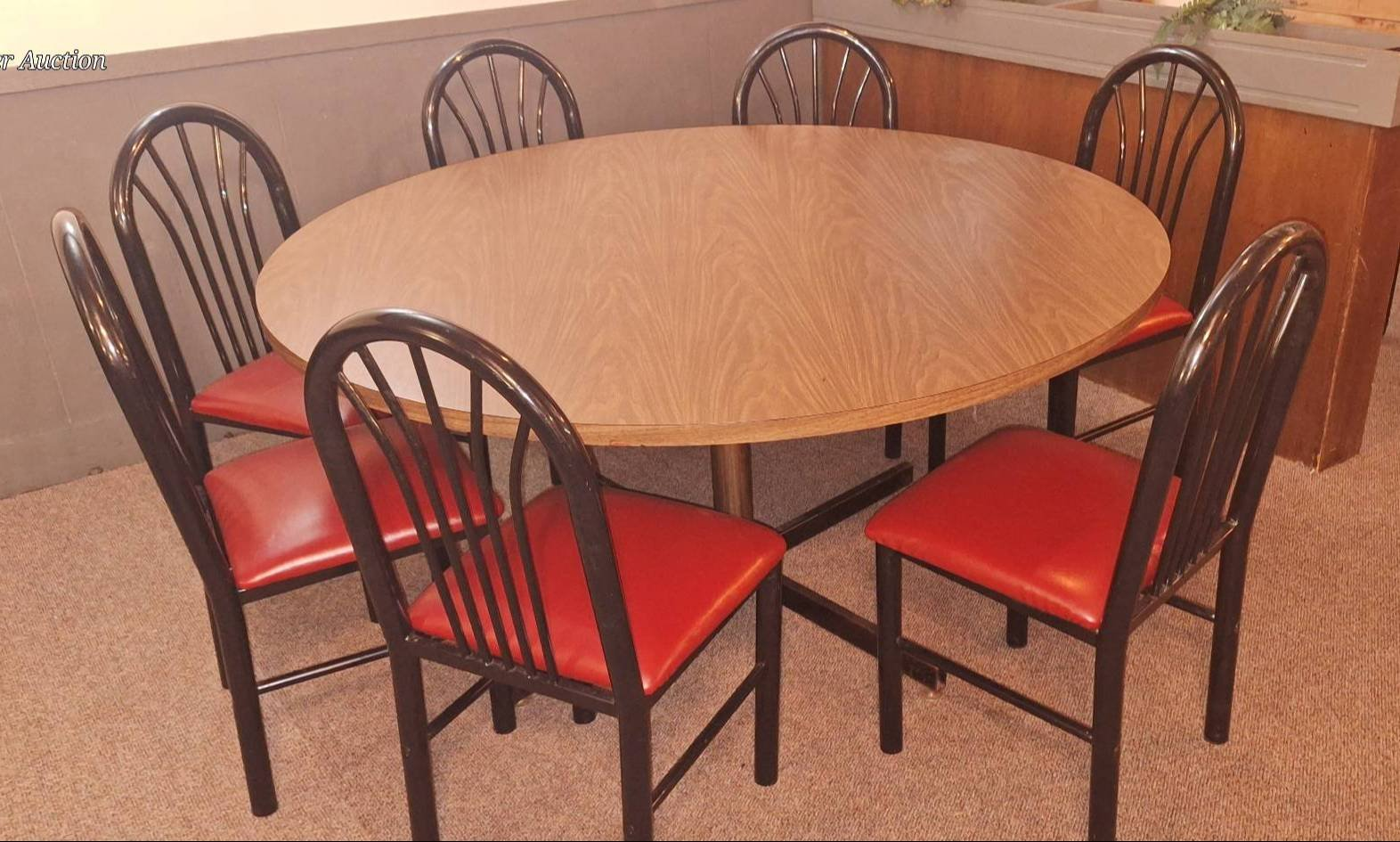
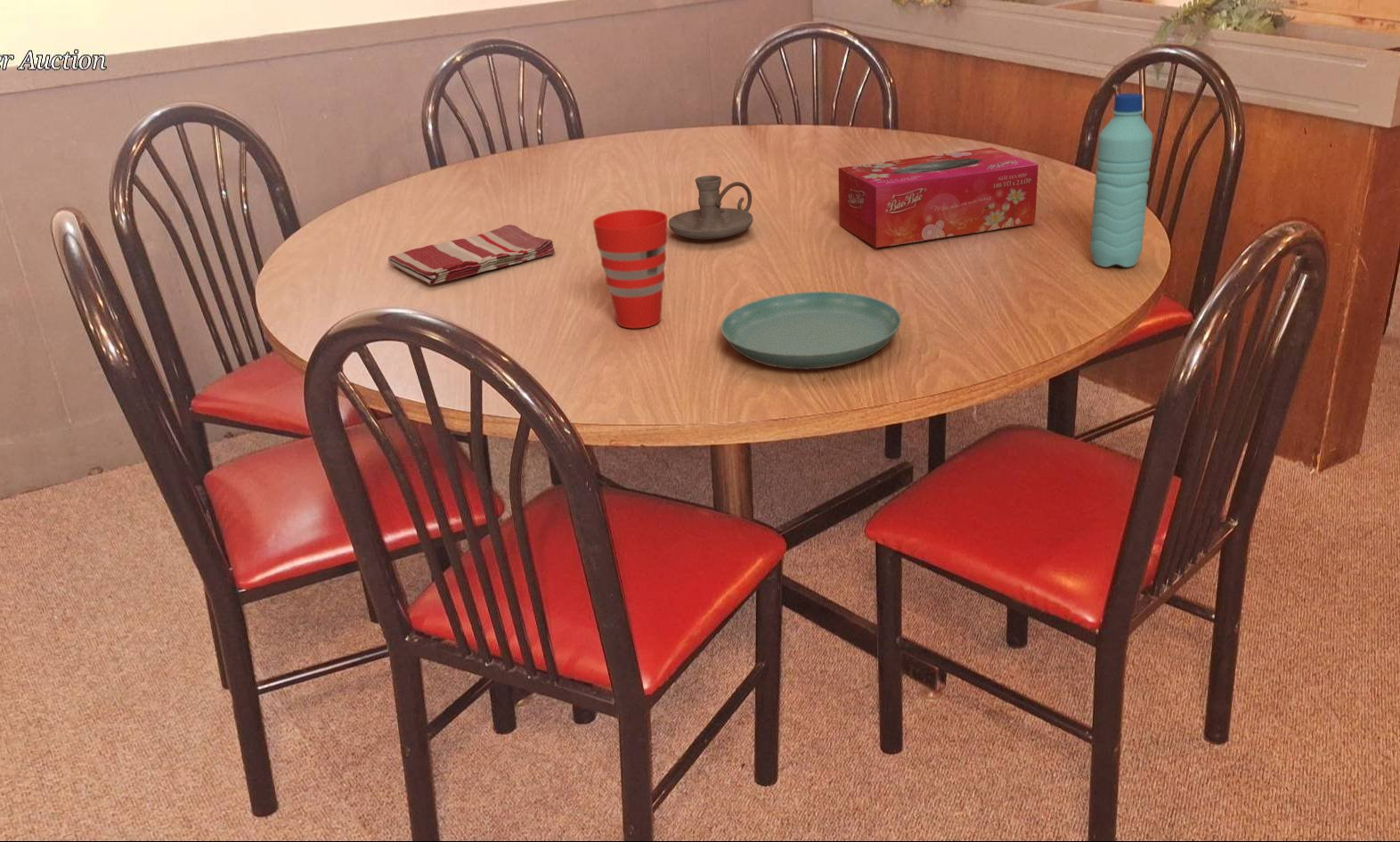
+ candle holder (716, 204)
+ water bottle (1121, 181)
+ saucer (810, 331)
+ dish towel (471, 251)
+ tissue box (936, 195)
+ cup (634, 271)
